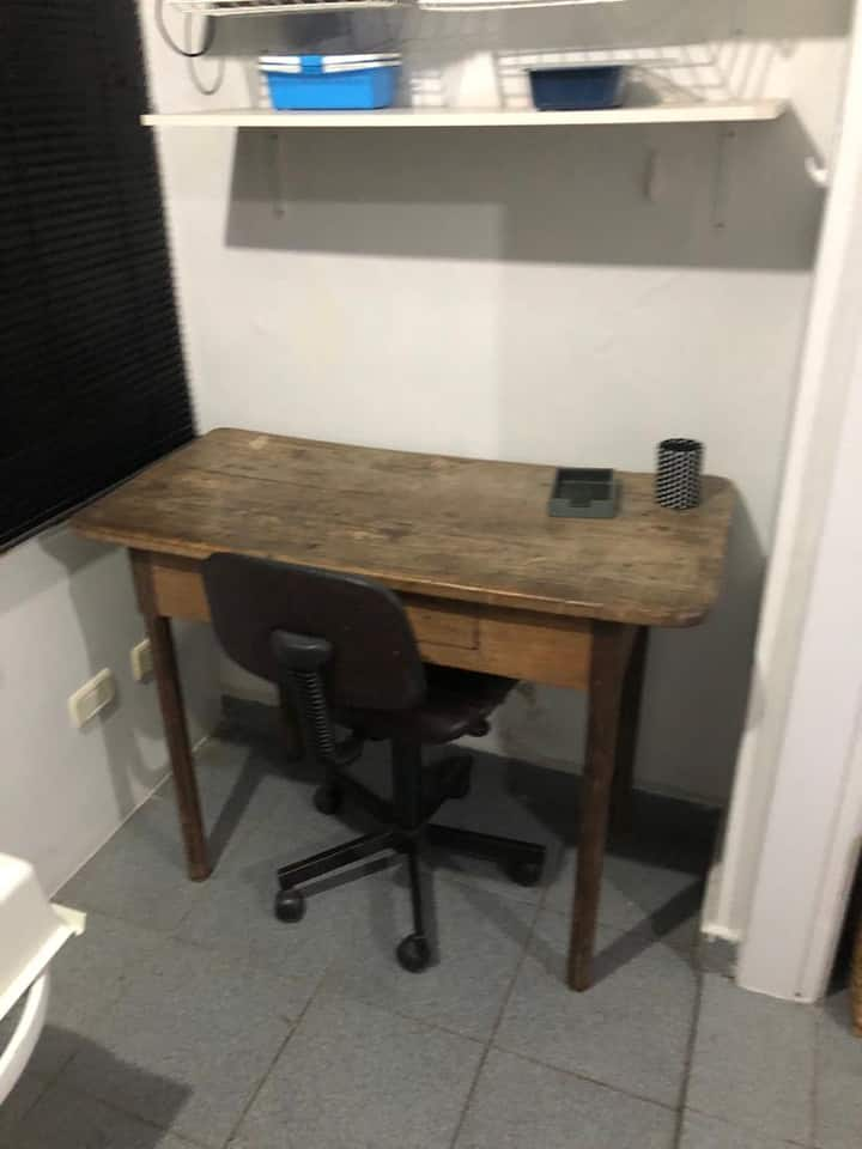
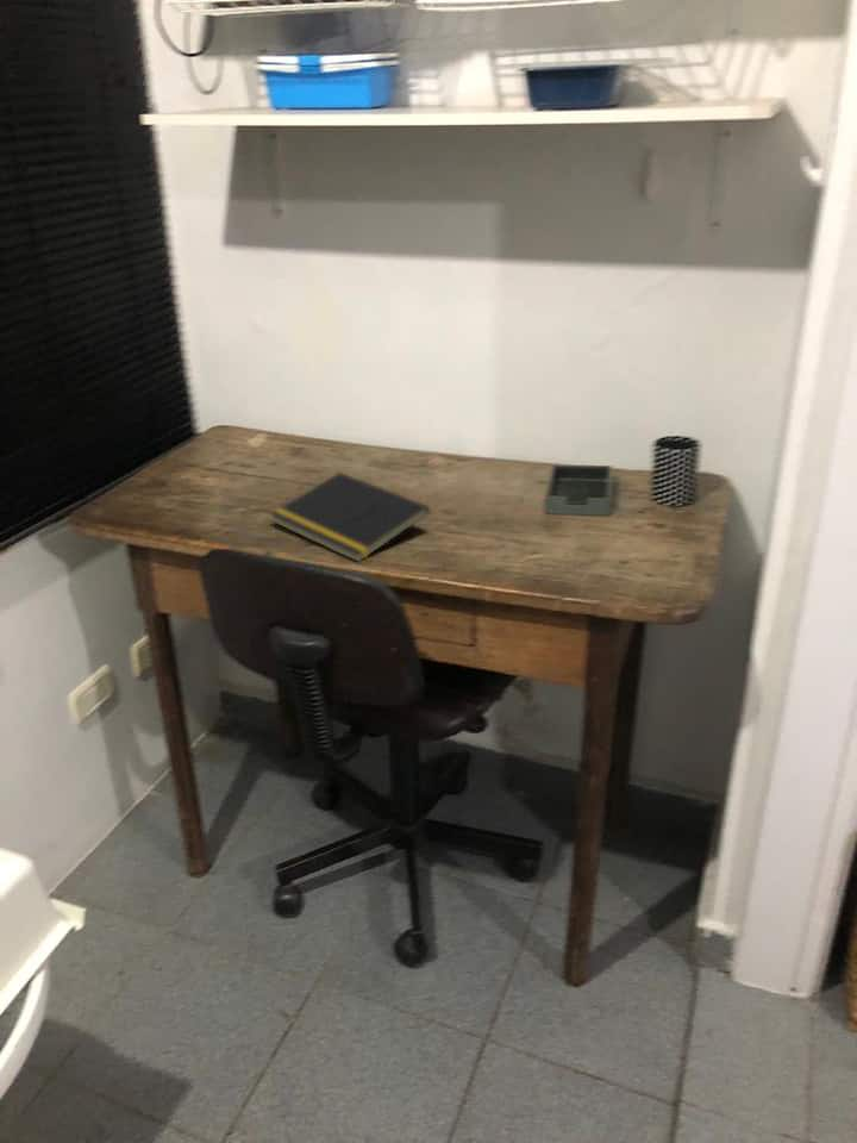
+ notepad (348, 513)
